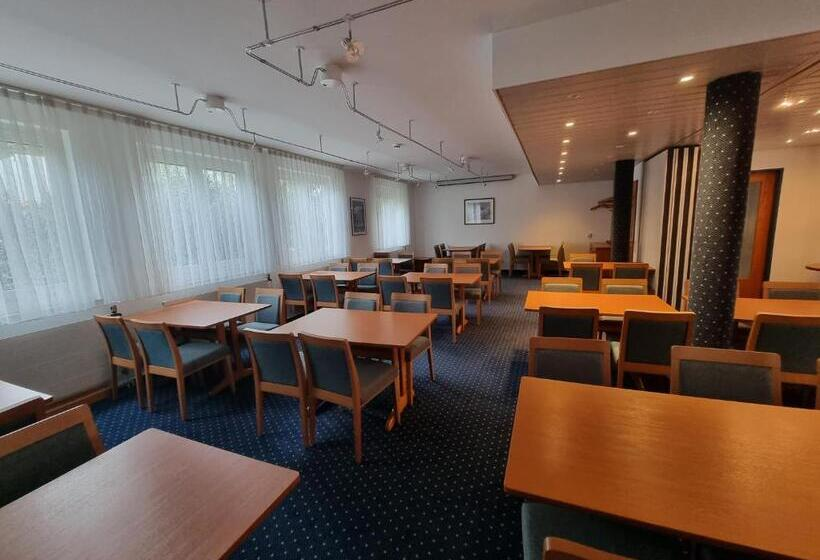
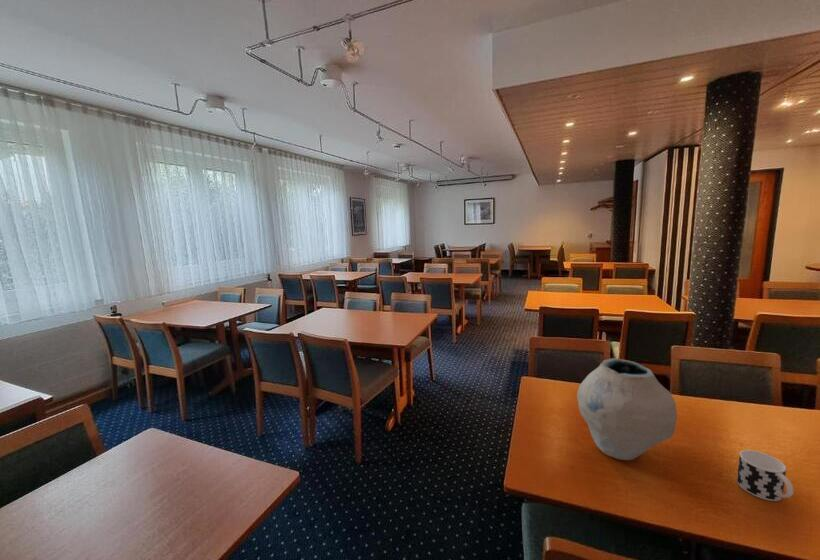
+ vase (622, 408)
+ cup (766, 478)
